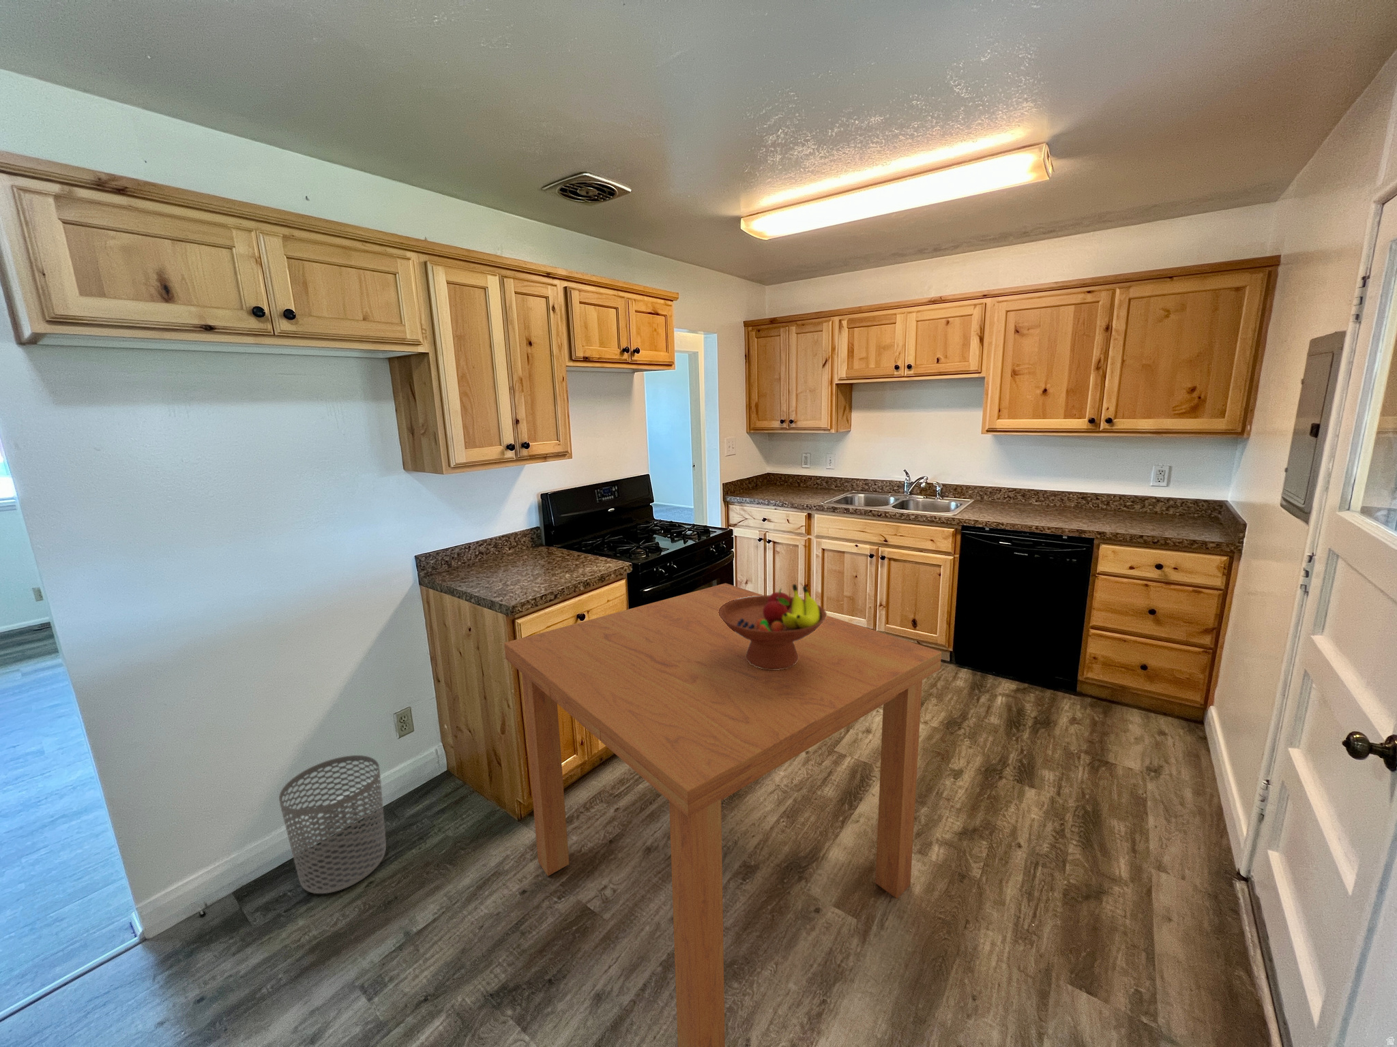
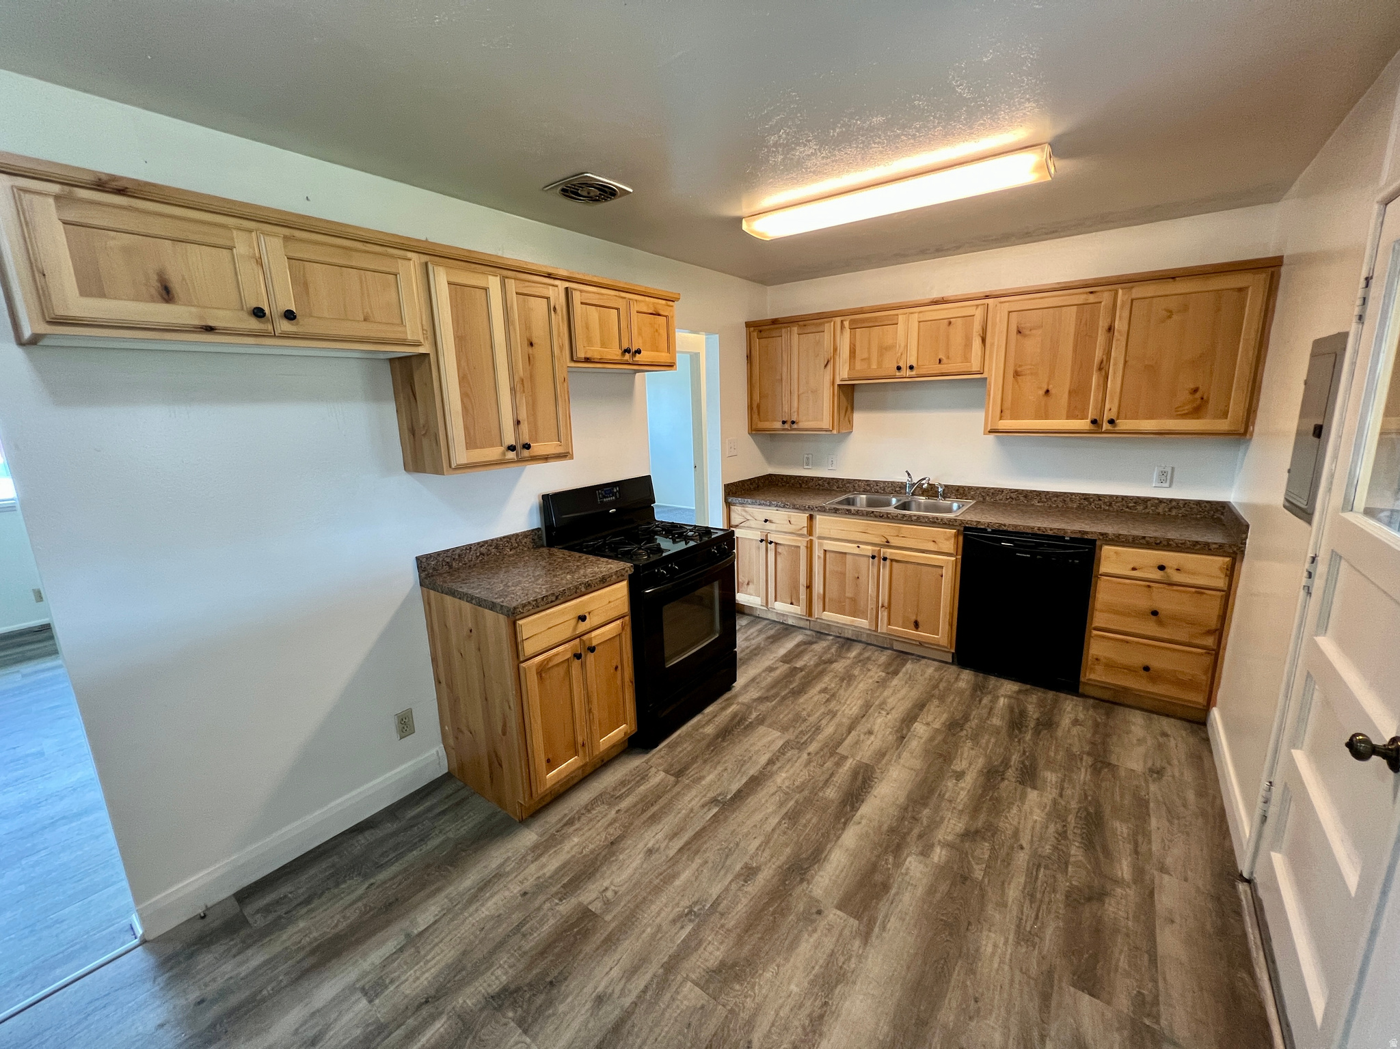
- waste bin (338, 823)
- dining table (716, 764)
- fruit bowl (771, 626)
